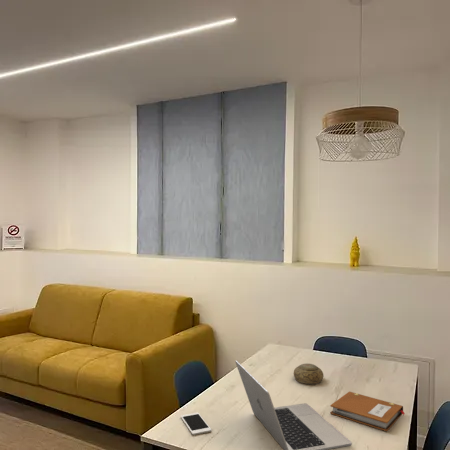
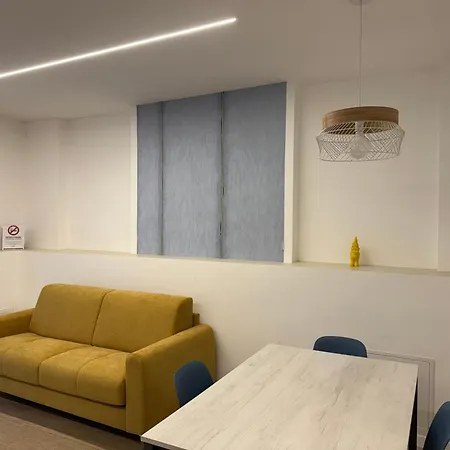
- cell phone (195, 423)
- notebook (368, 409)
- bowl (308, 372)
- laptop (289, 405)
